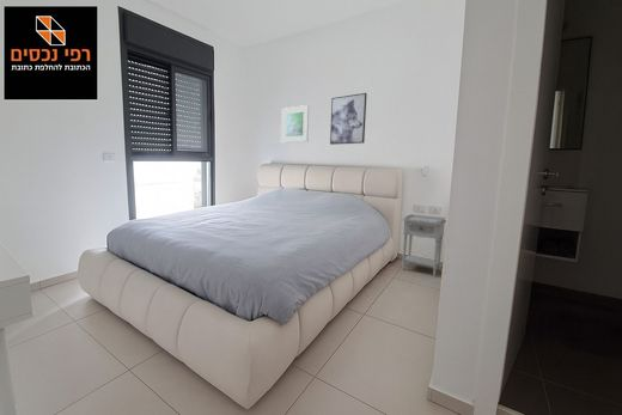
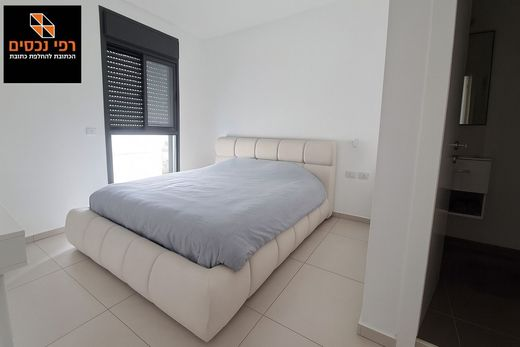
- wall art (347, 120)
- nightstand (423, 237)
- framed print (294, 124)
